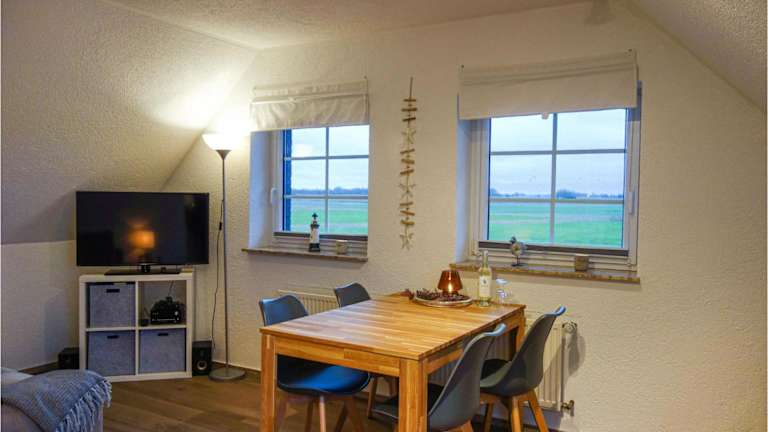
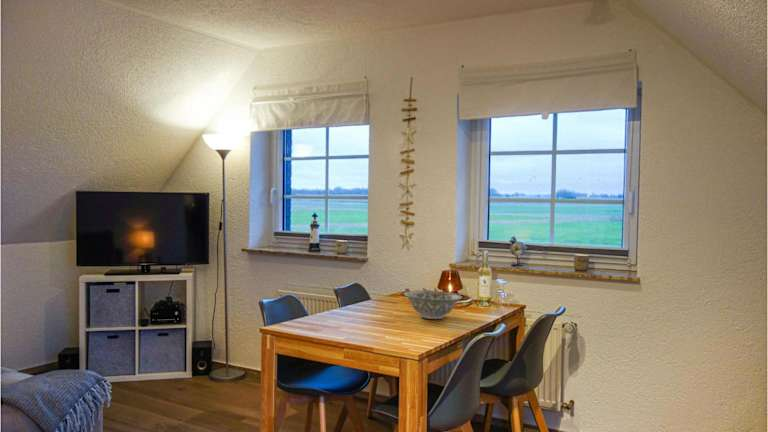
+ decorative bowl (432, 305)
